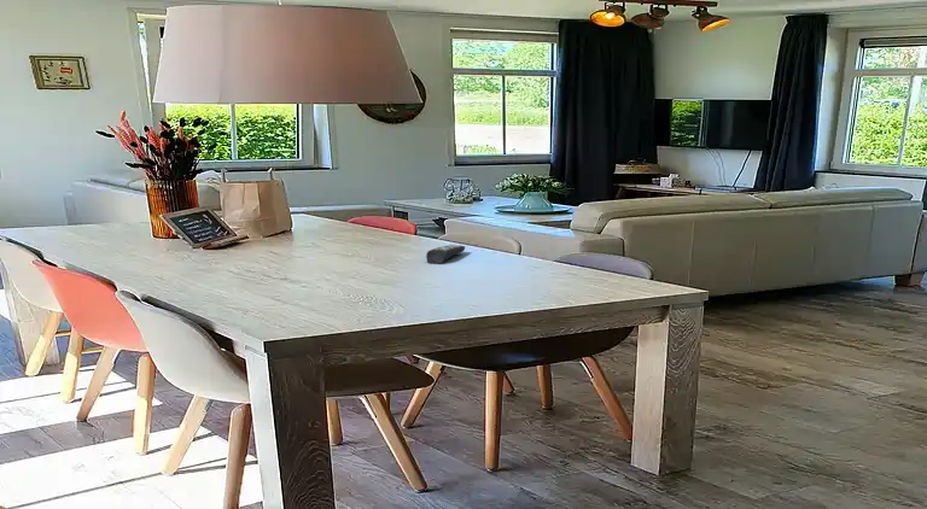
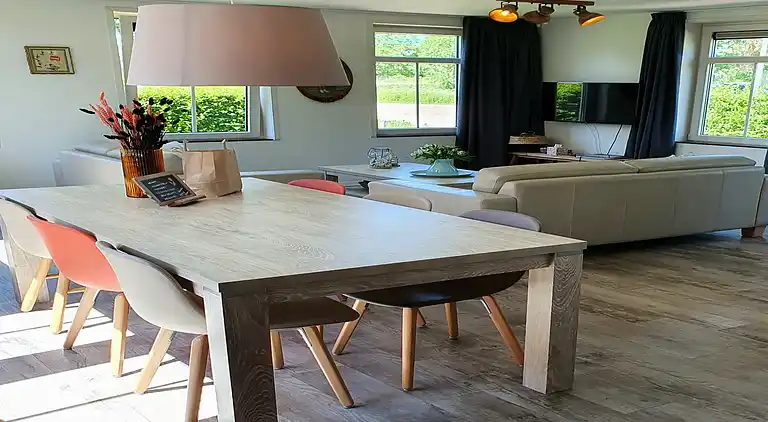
- remote control (445, 251)
